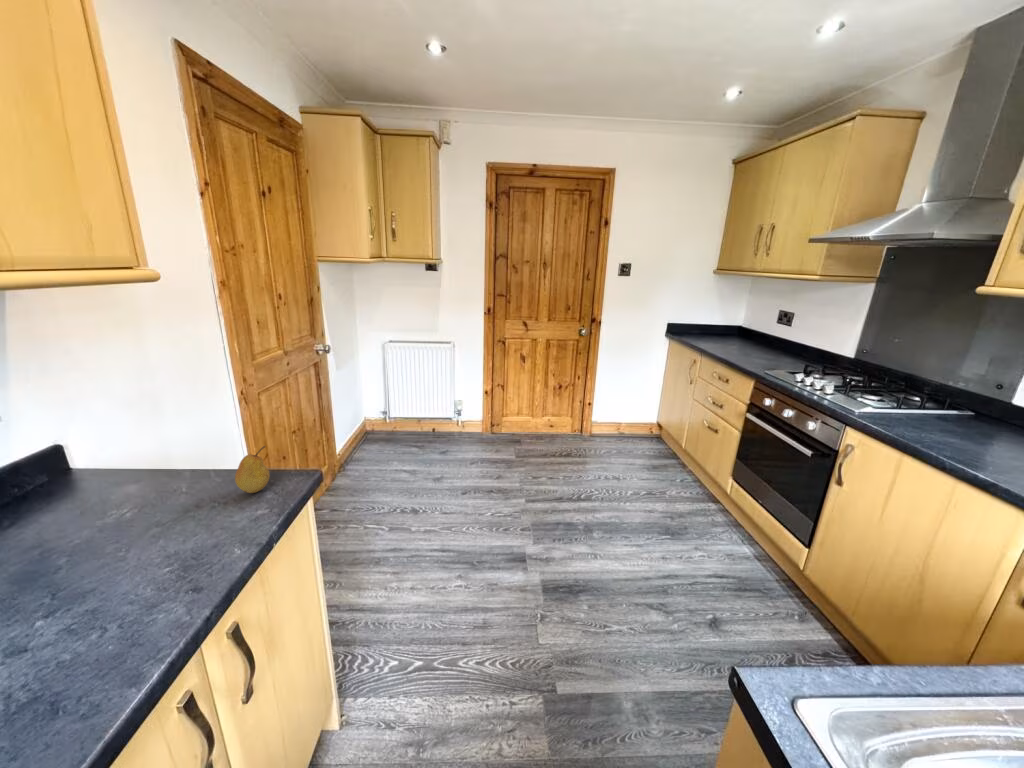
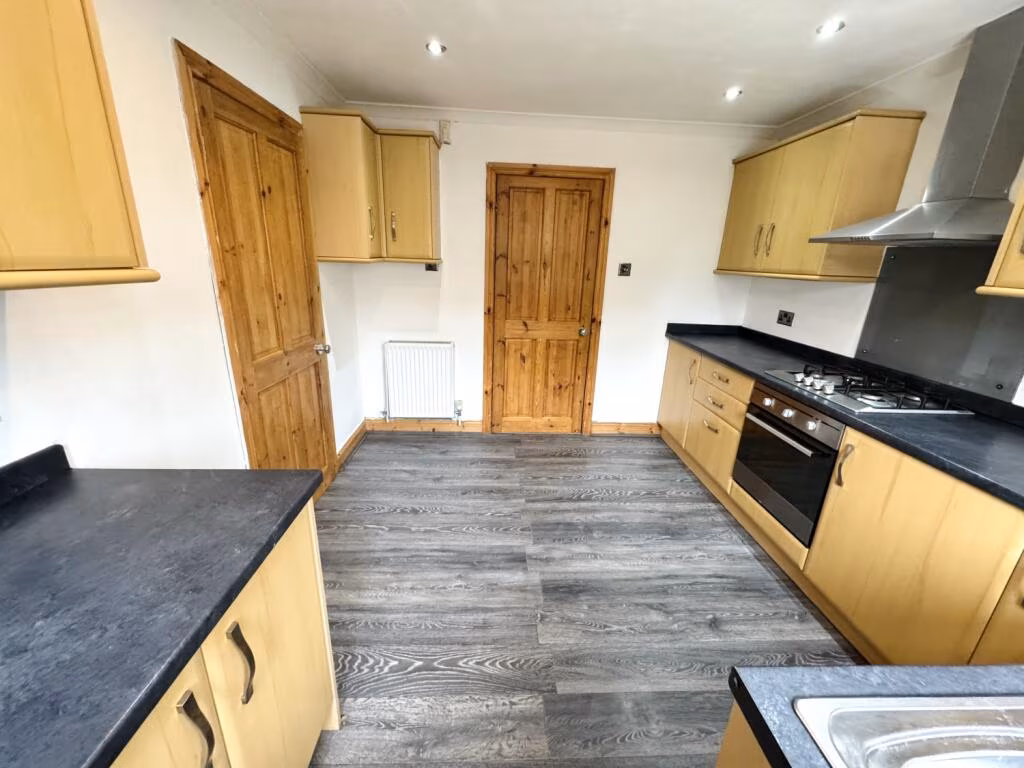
- fruit (252, 470)
